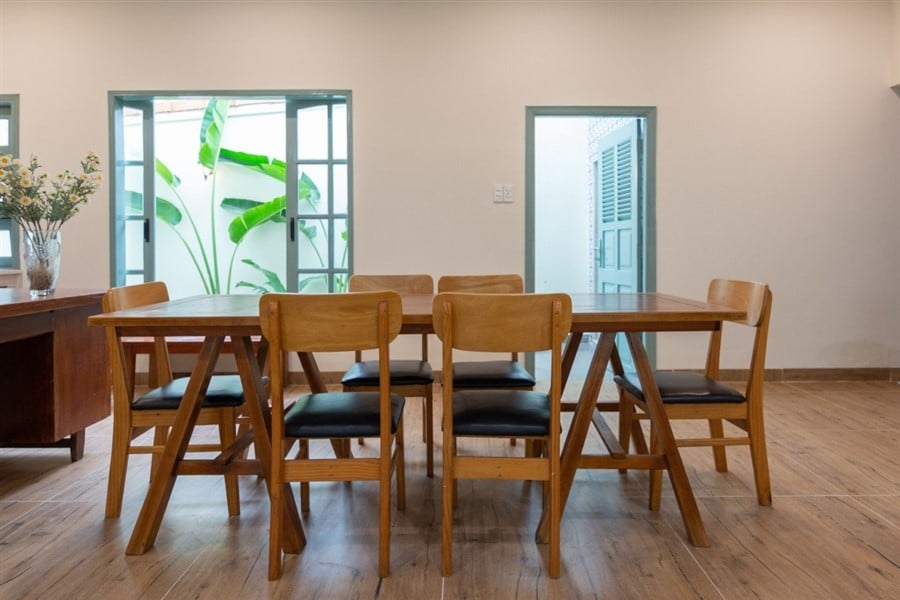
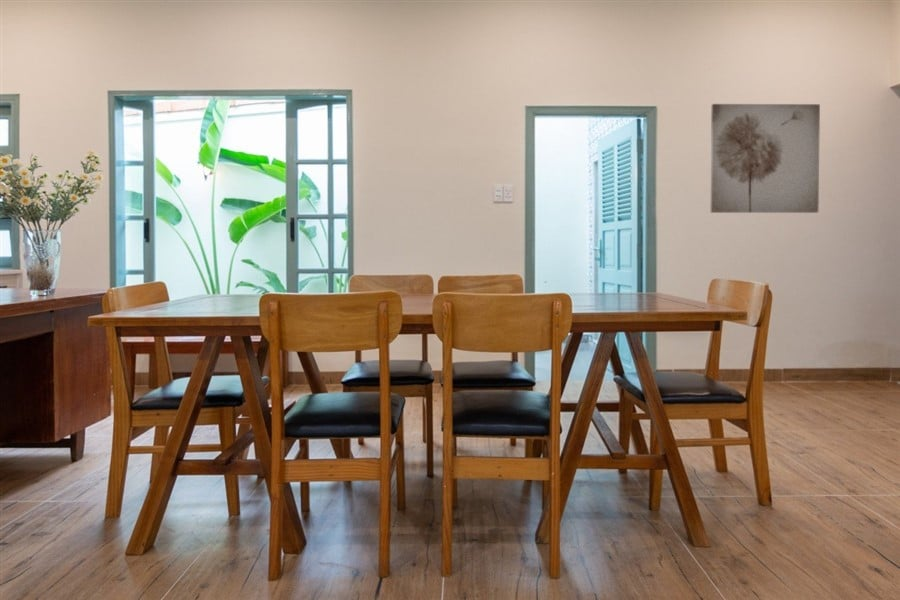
+ wall art (765, 158)
